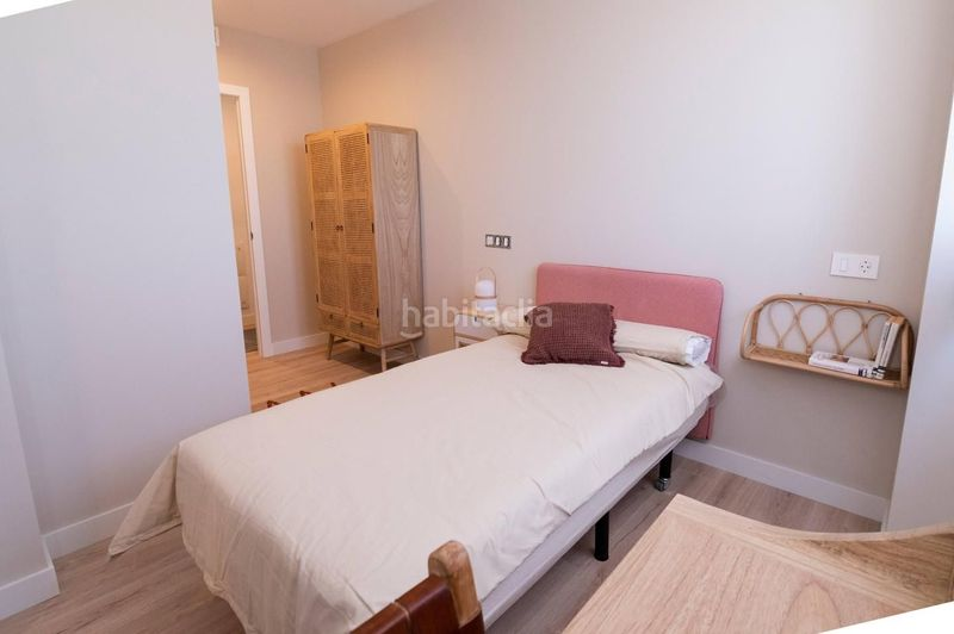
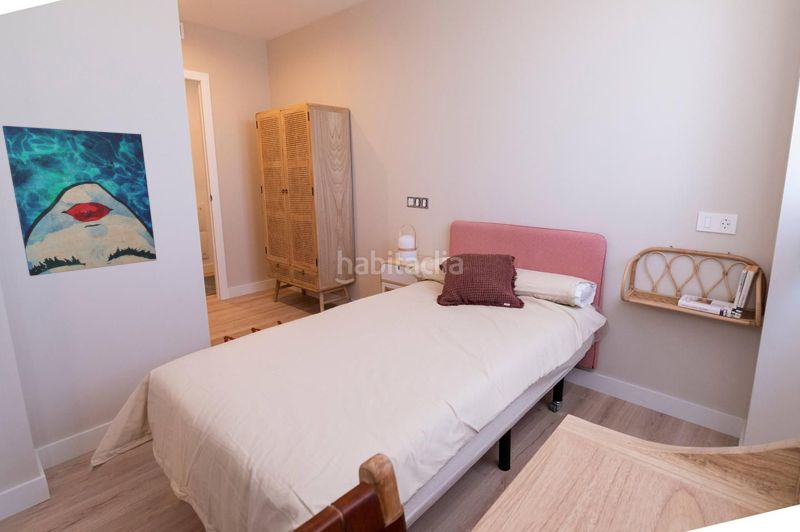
+ wall art (88, 200)
